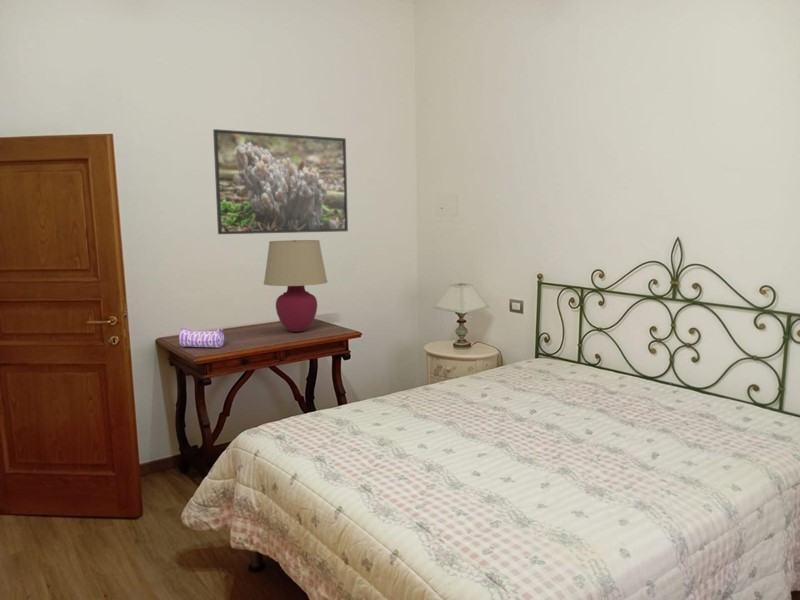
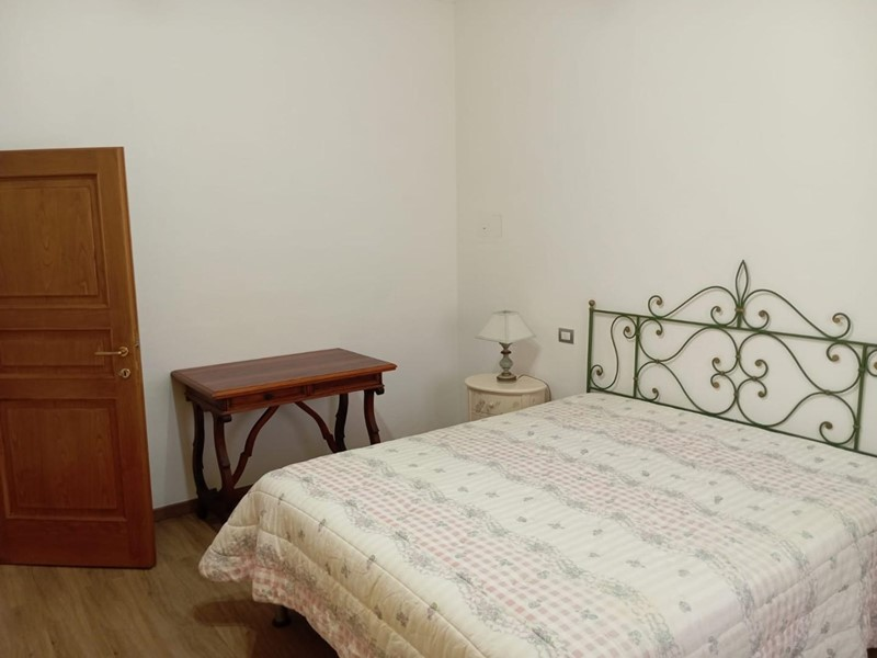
- table lamp (296, 286)
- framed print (285, 183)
- pencil case (202, 337)
